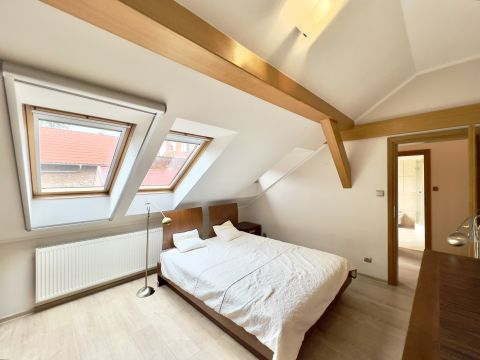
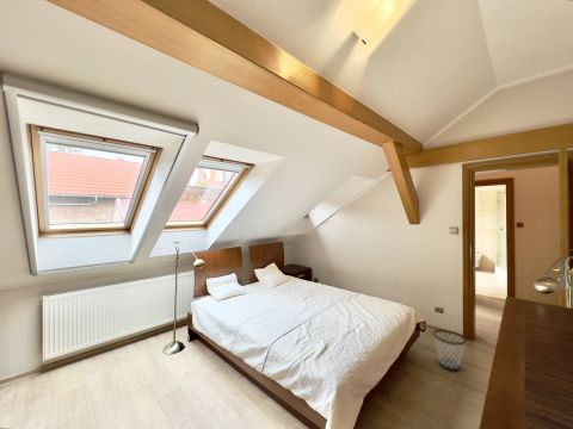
+ wastebasket (448, 350)
